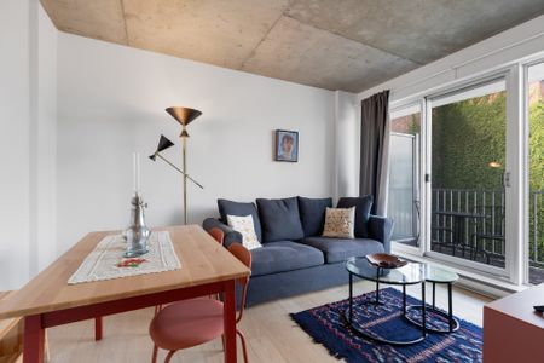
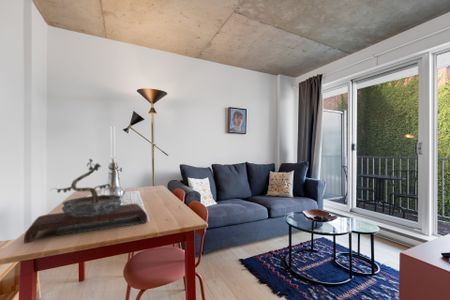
+ bonsai tree (93, 192)
